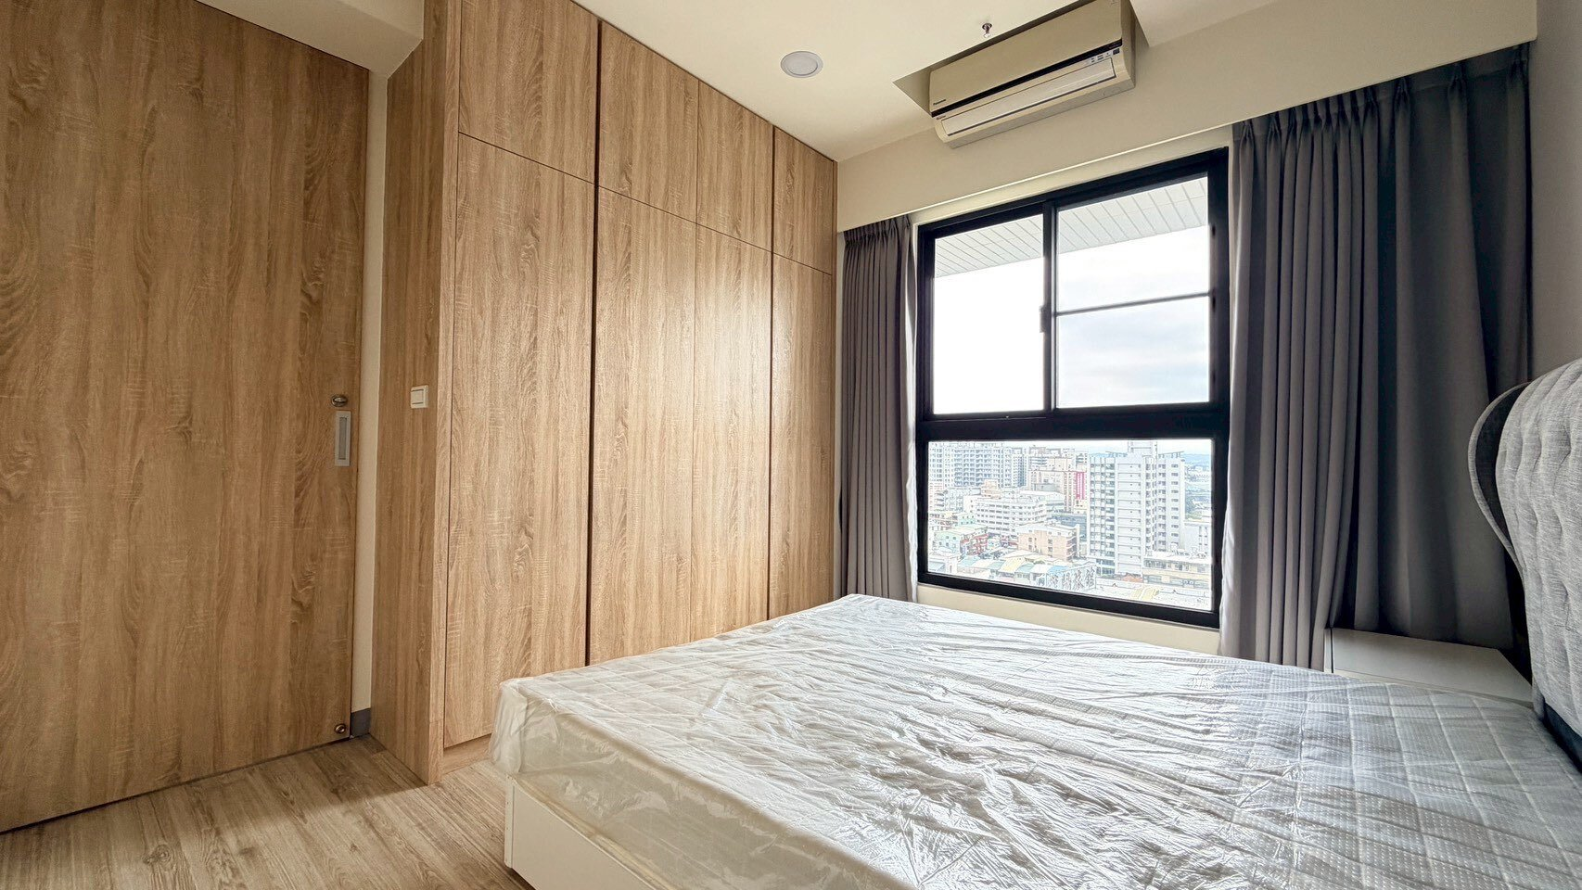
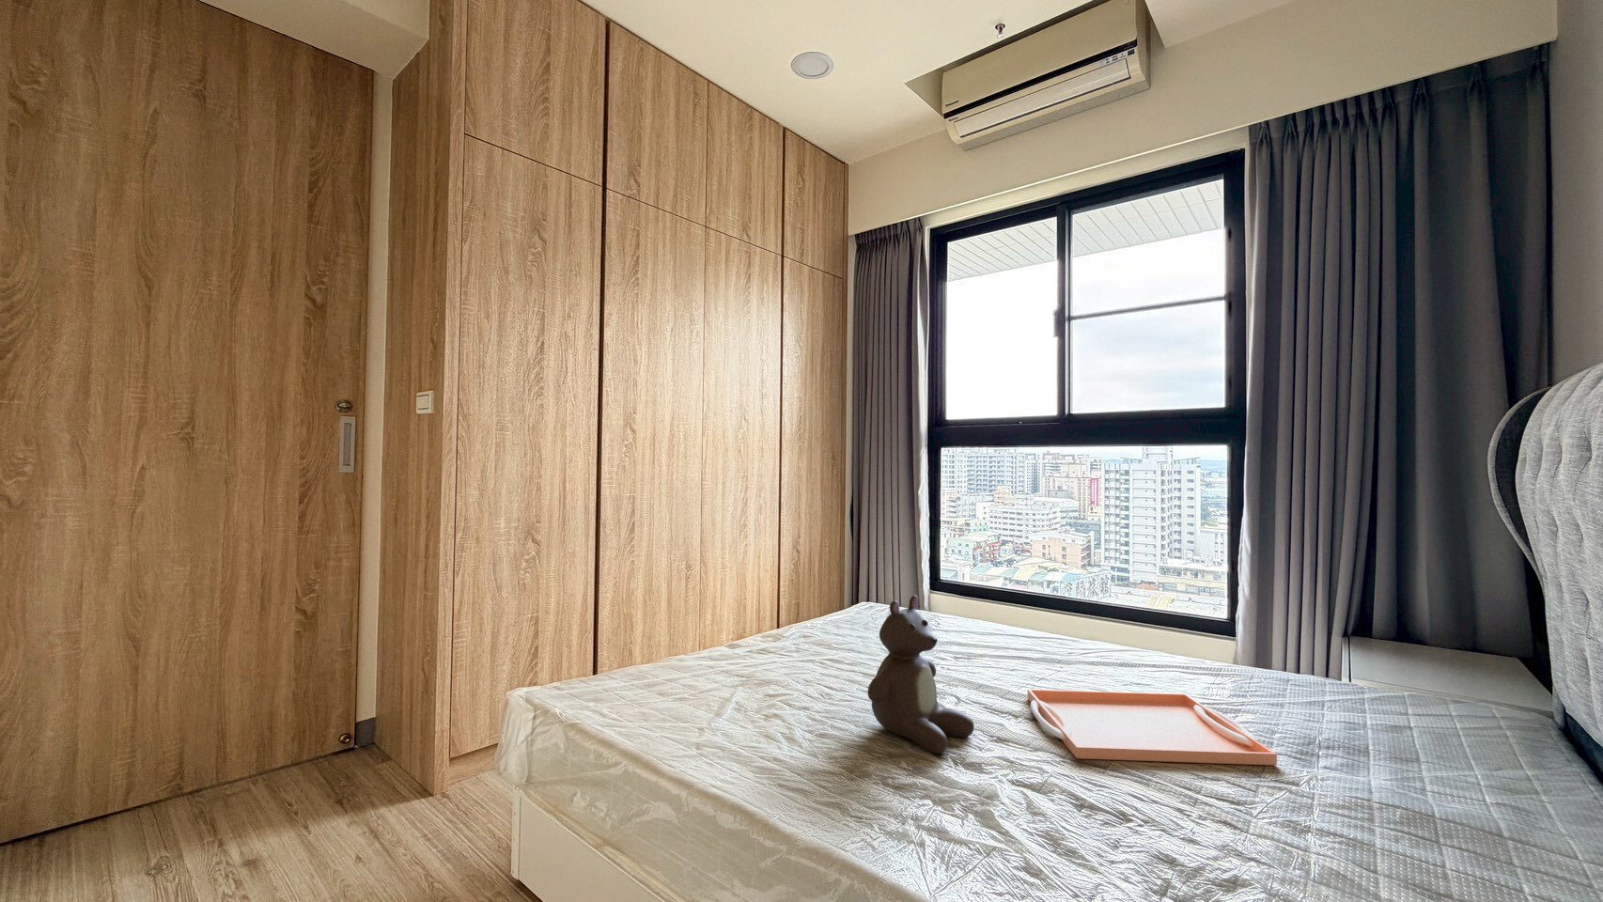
+ serving tray (1137, 722)
+ teddy bear (920, 669)
